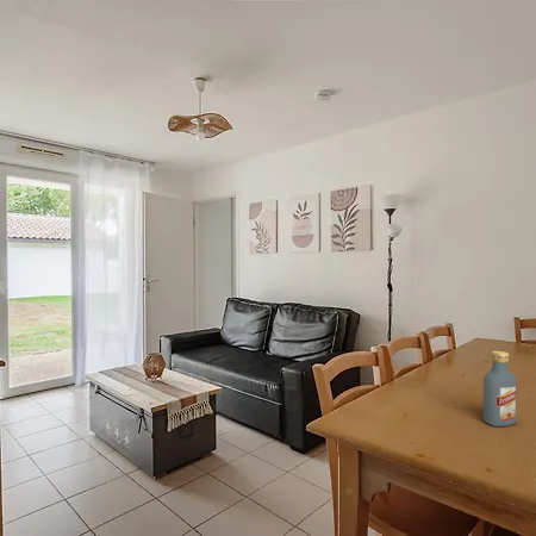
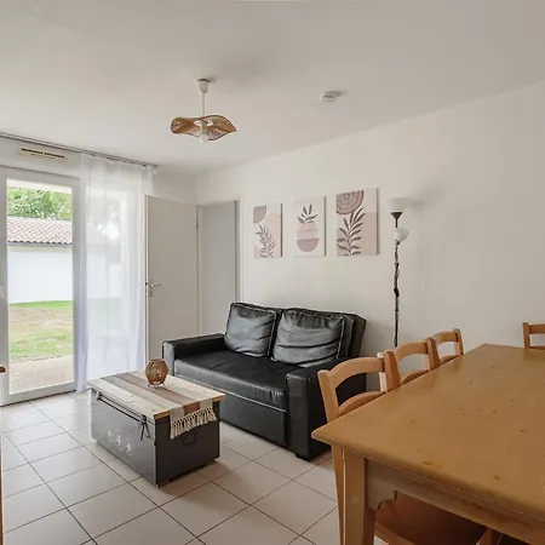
- vodka (499, 387)
